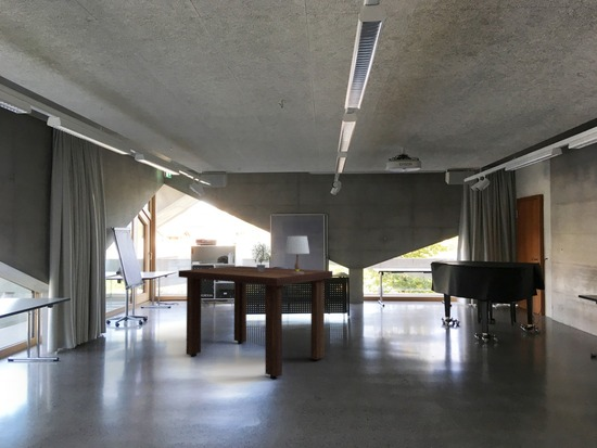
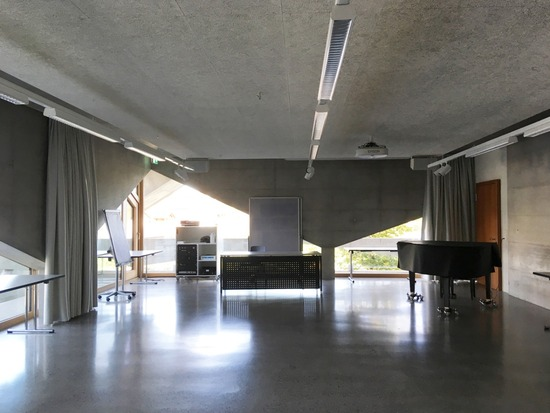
- table lamp (296, 254)
- potted plant (263, 256)
- dining table (245, 313)
